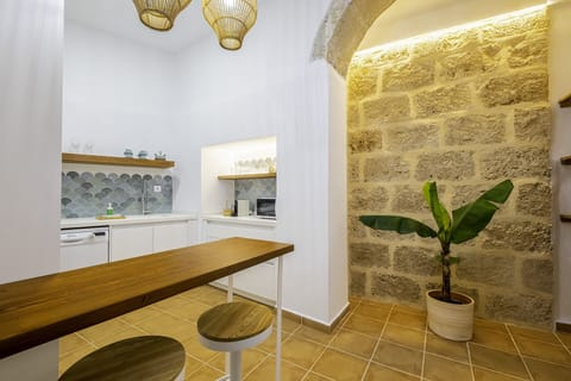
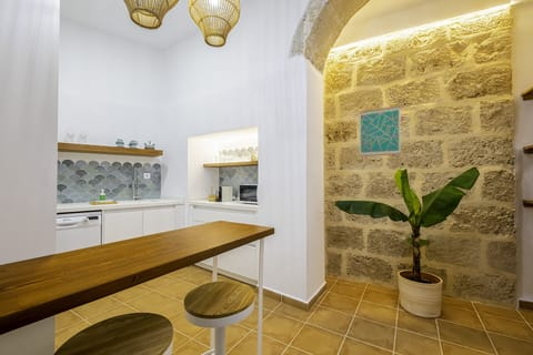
+ wall art (379, 132)
